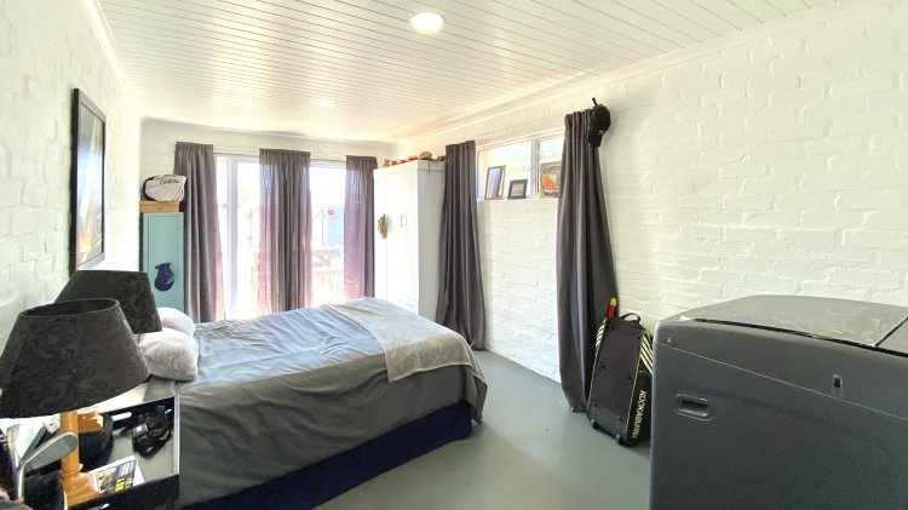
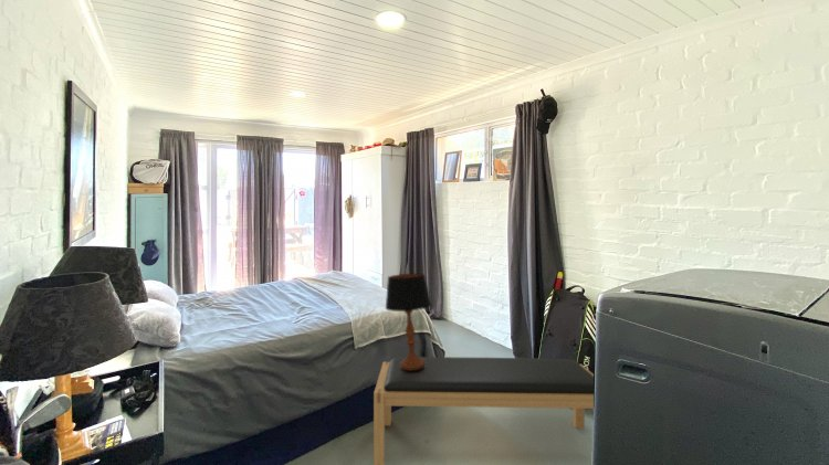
+ bench (487, 406)
+ table lamp (411, 321)
